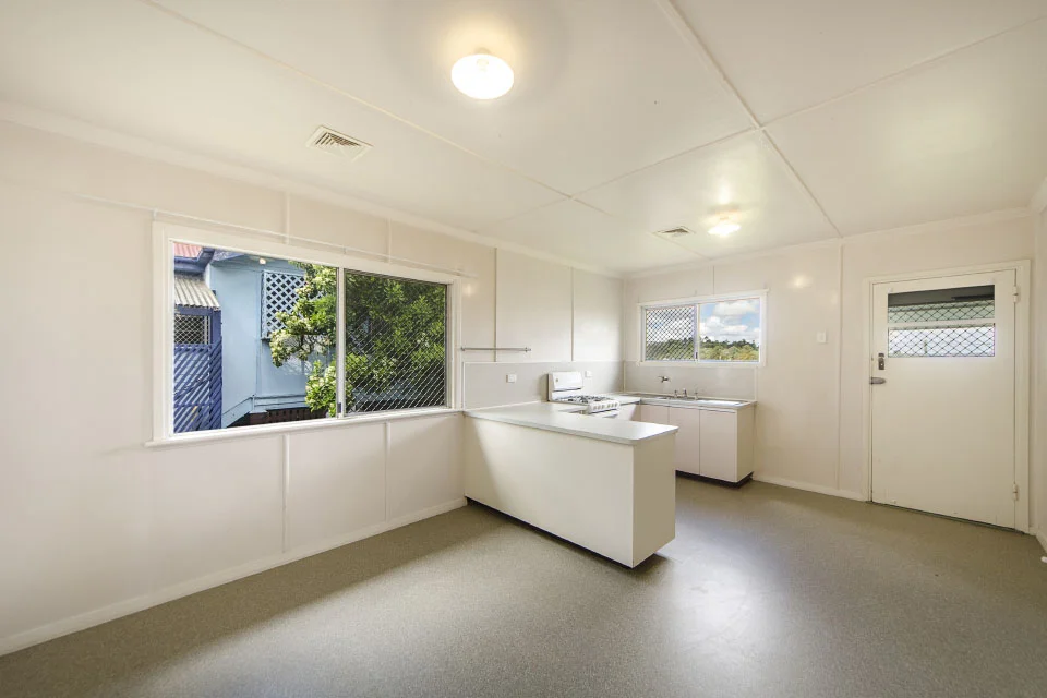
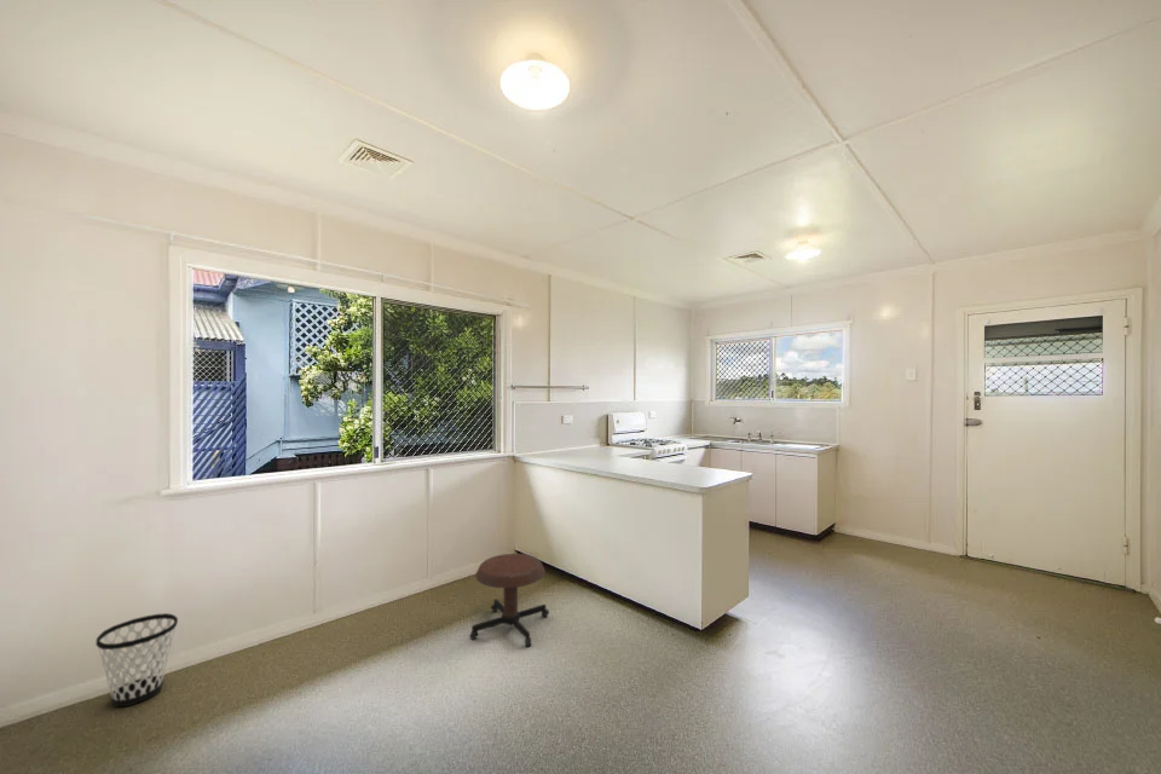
+ wastebasket (140, 662)
+ stool (510, 595)
